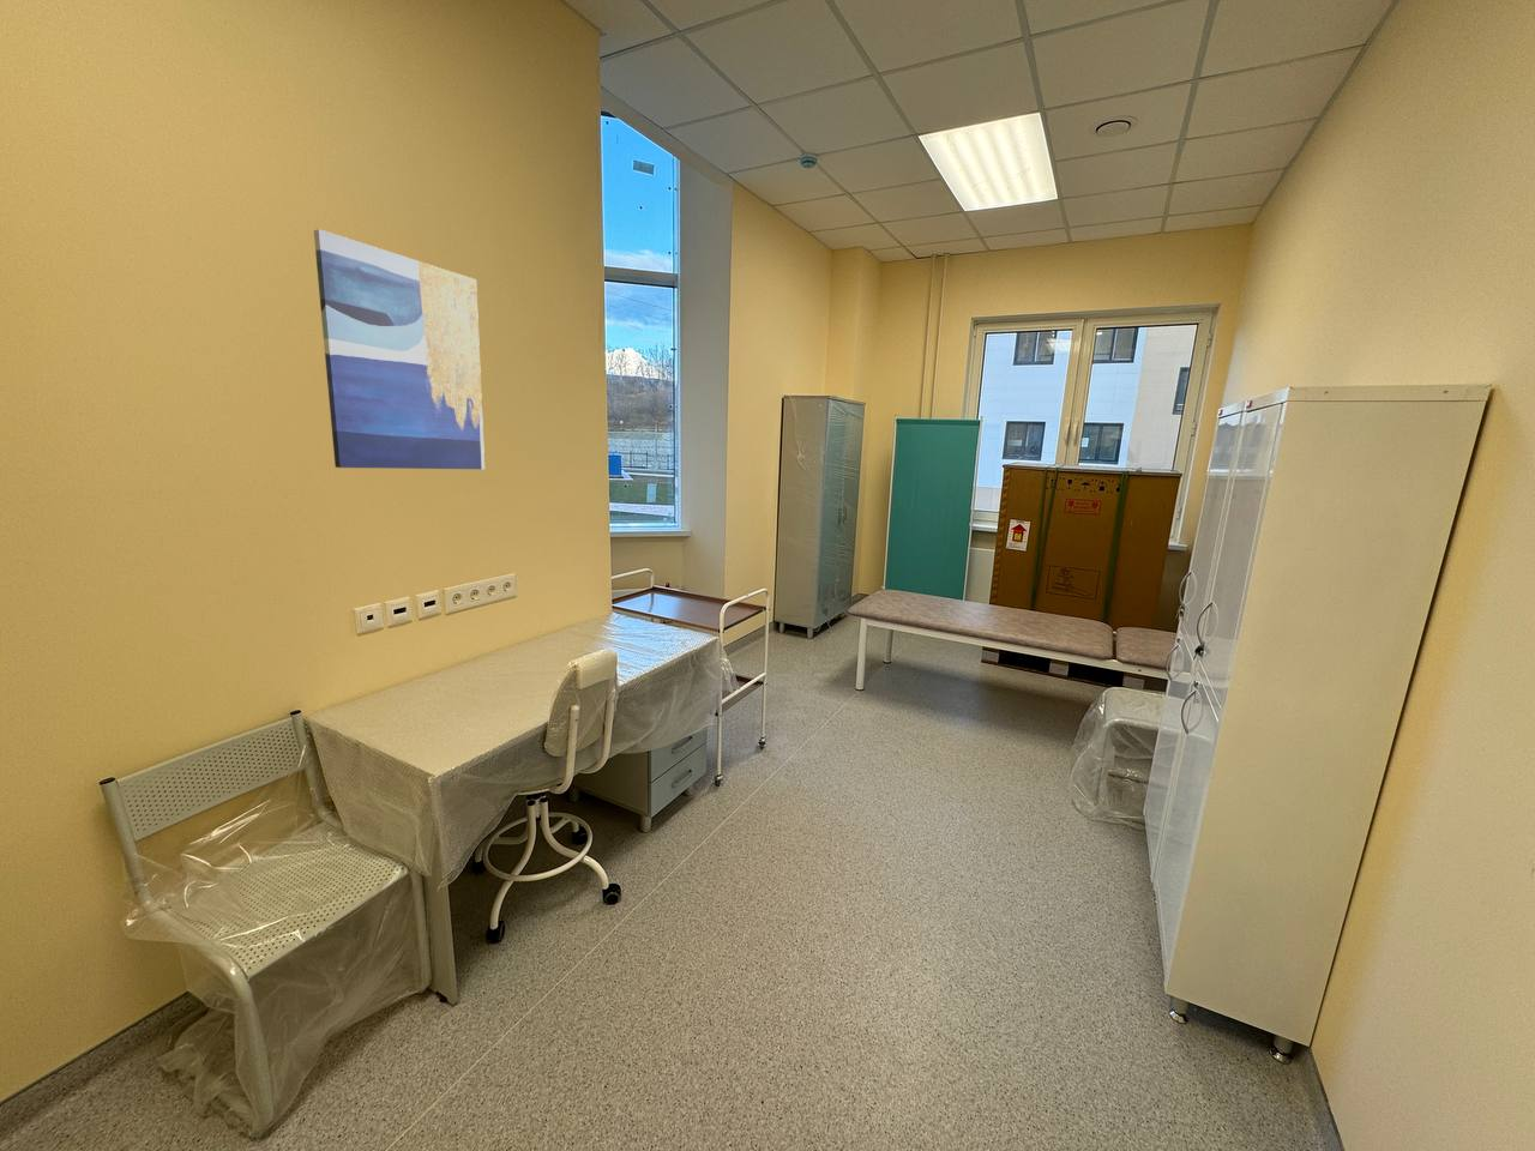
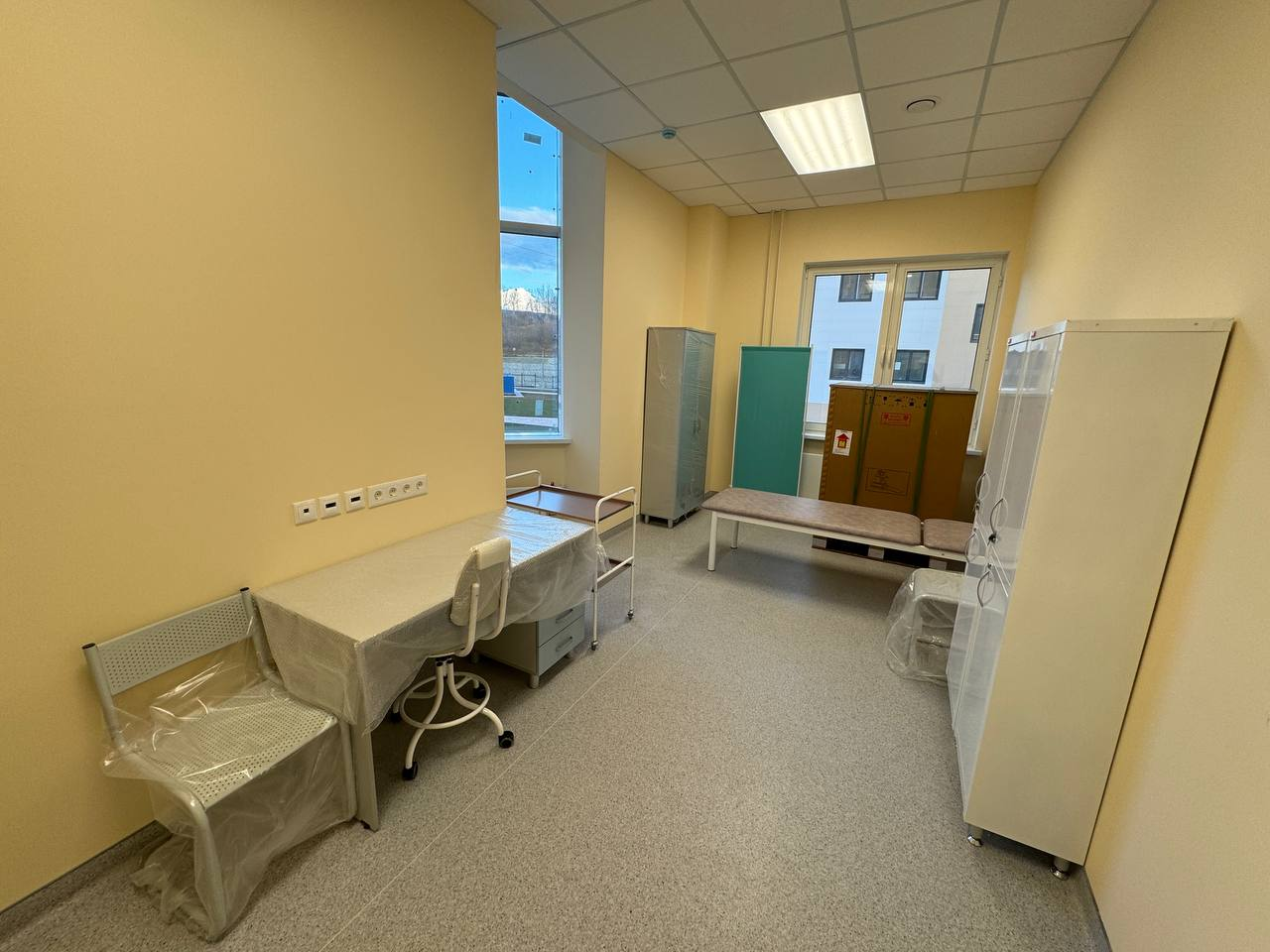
- wall art (410, 365)
